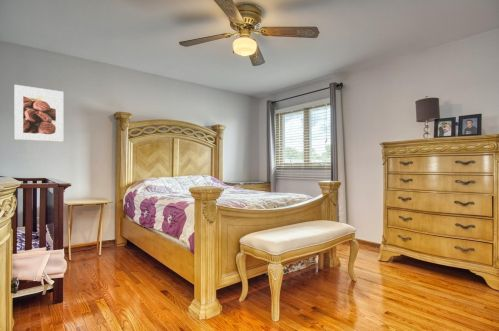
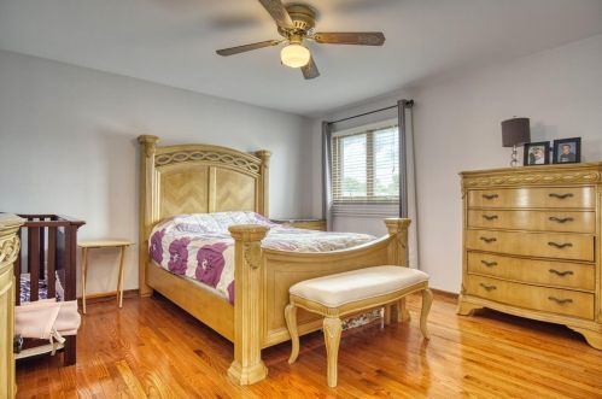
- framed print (39, 114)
